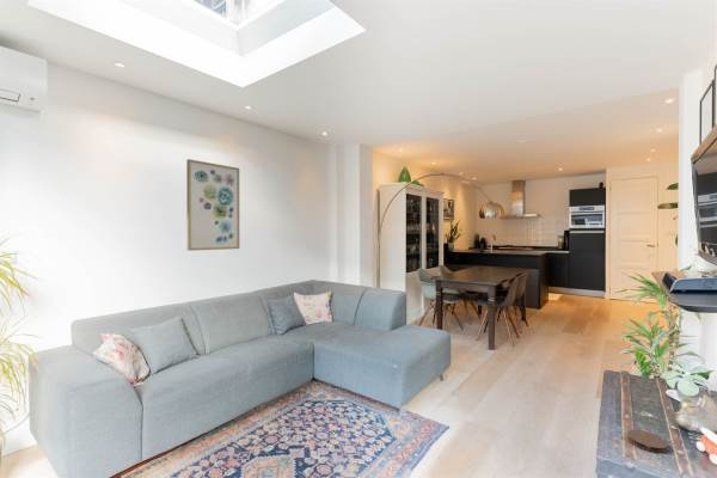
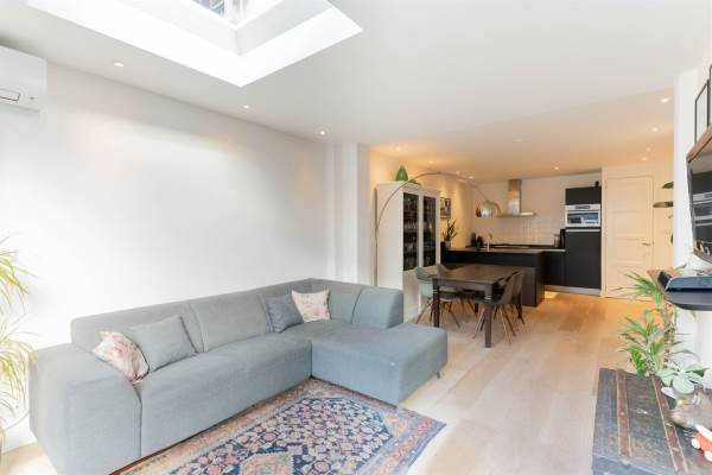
- coaster (646, 440)
- wall art (214, 207)
